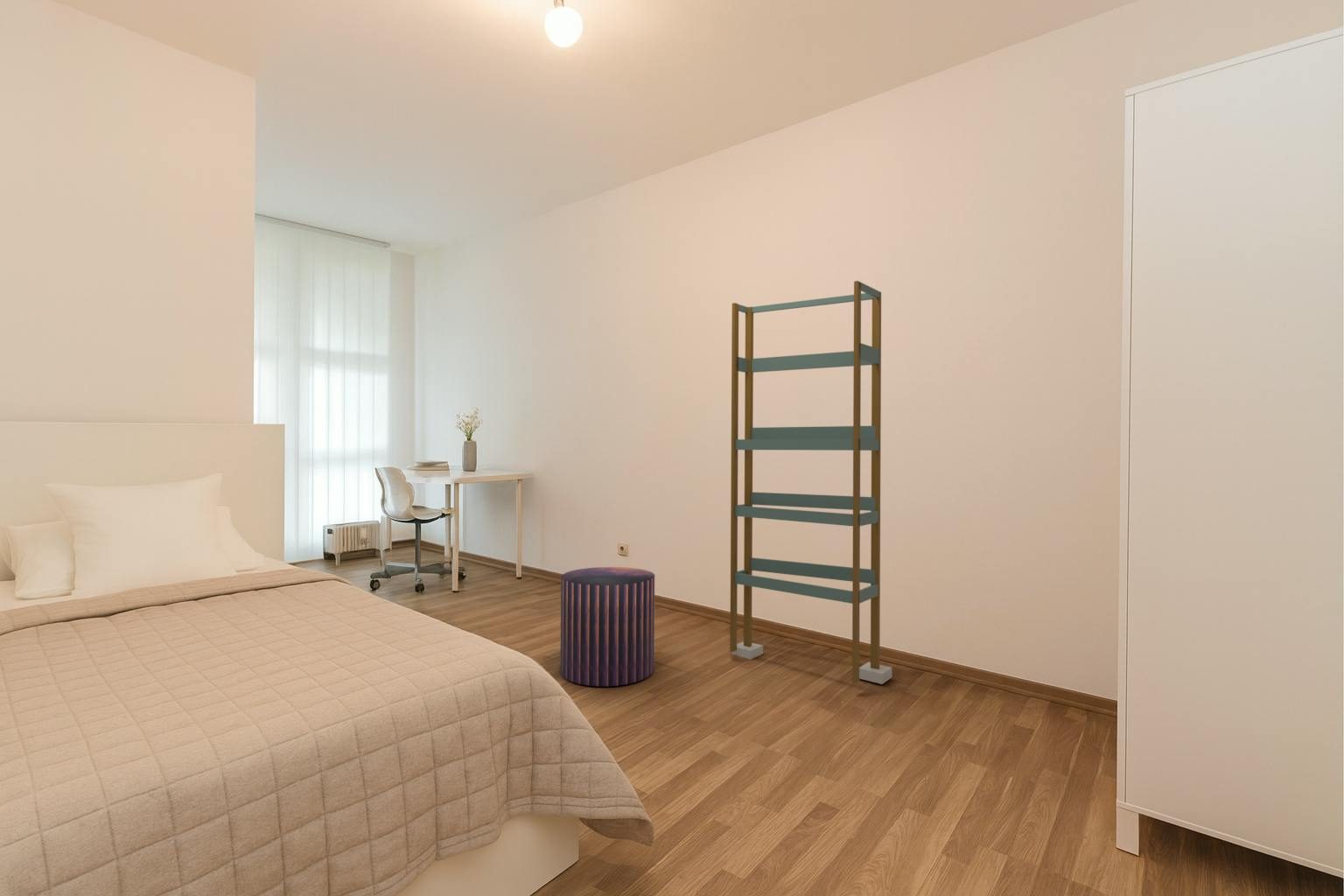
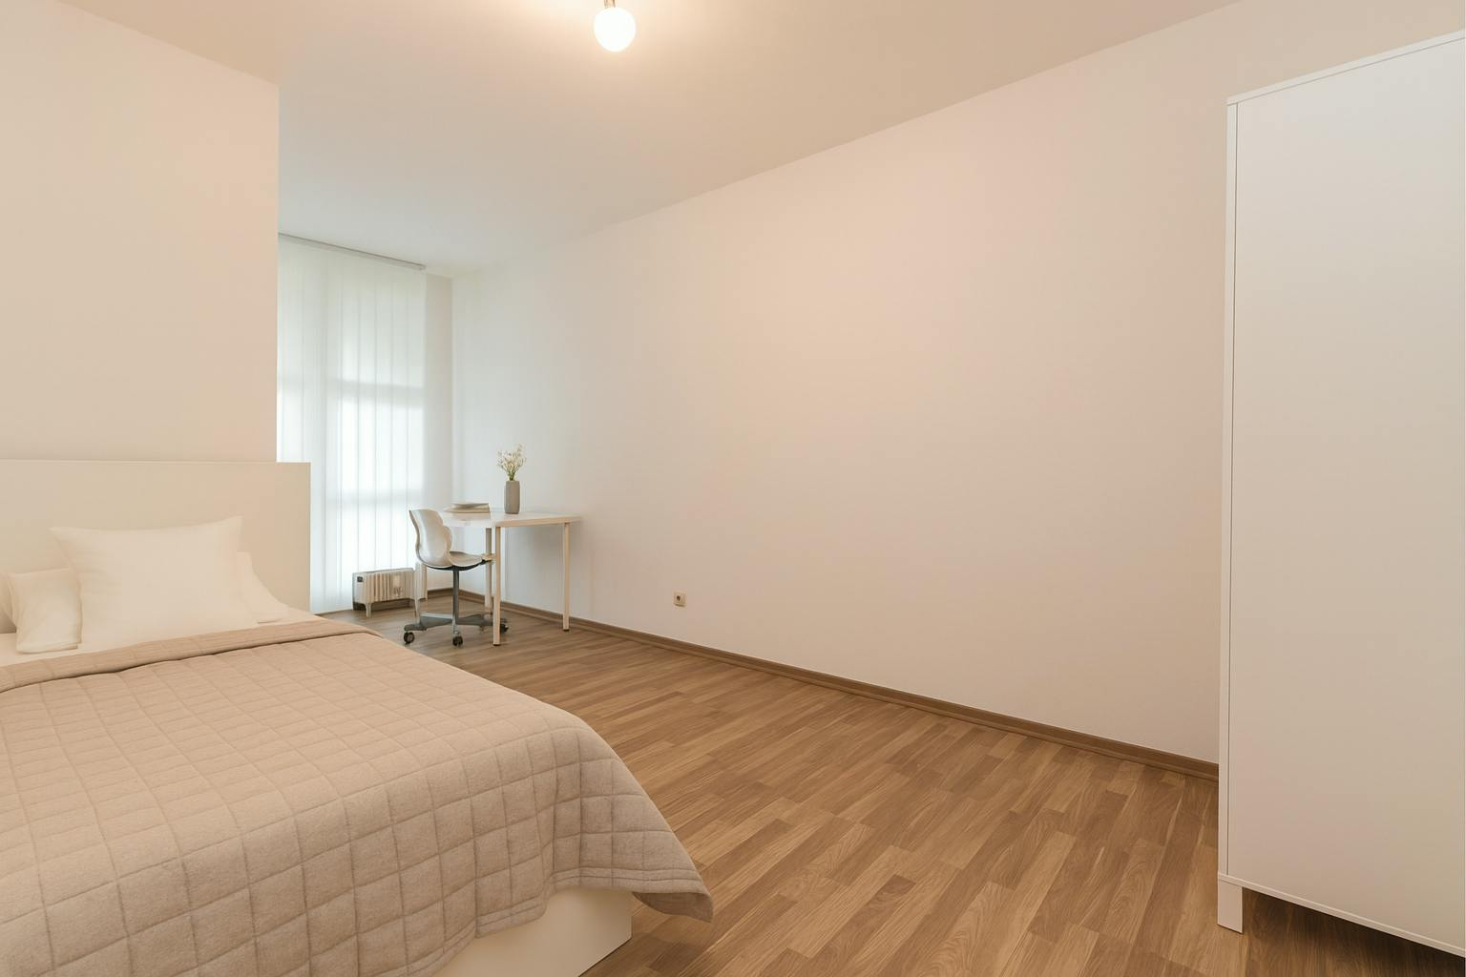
- shelving unit (805, 494)
- stool (607, 622)
